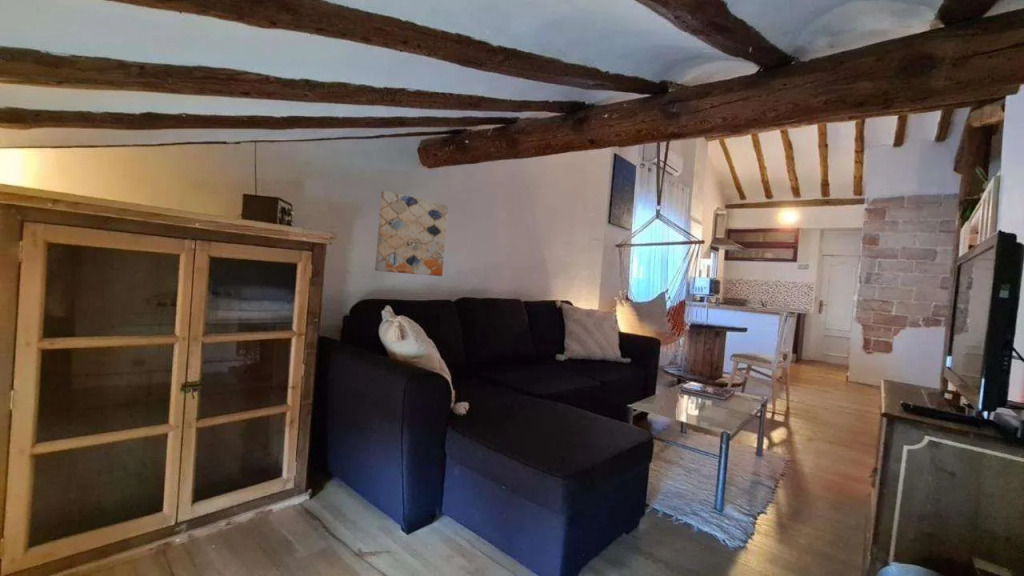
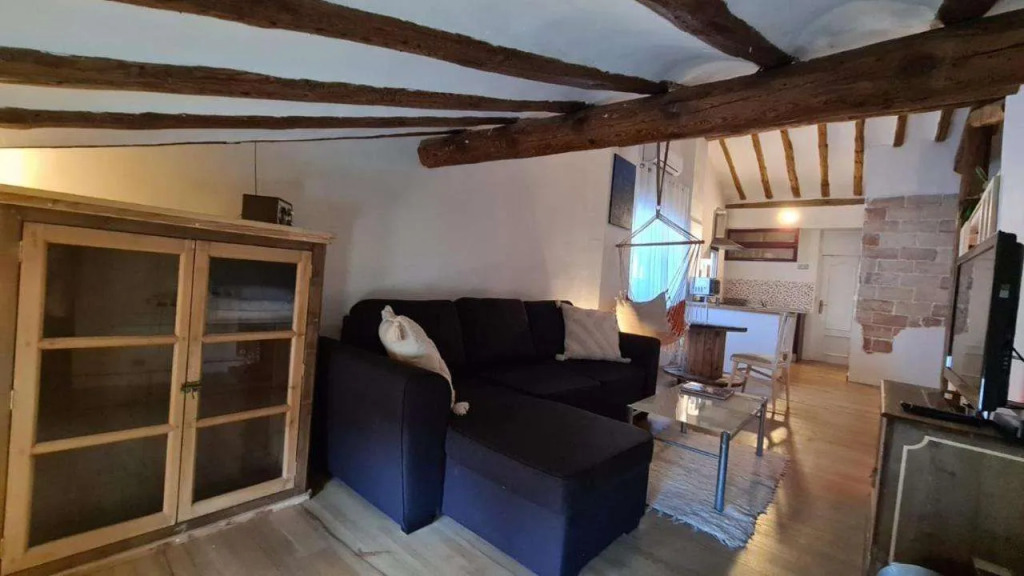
- wall art (413, 236)
